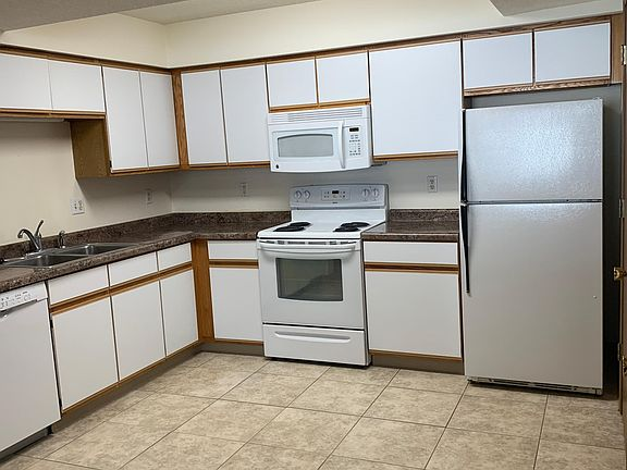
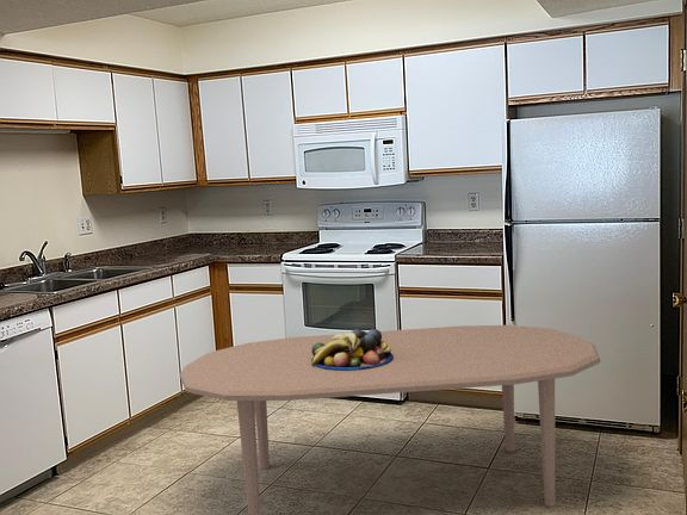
+ dining table (391, 392)
+ fruit bowl (351, 345)
